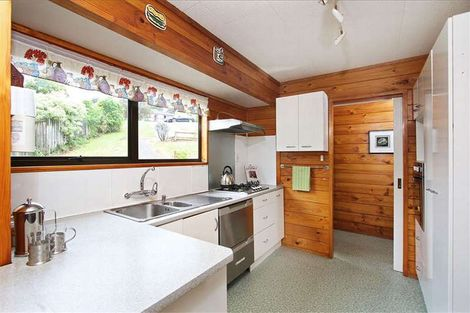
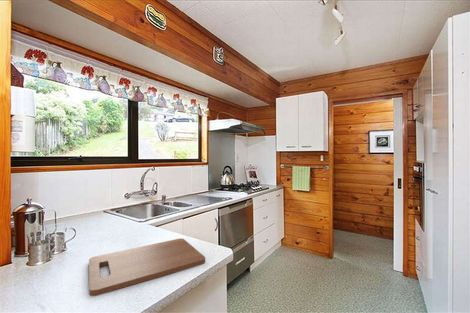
+ cutting board (147, 260)
